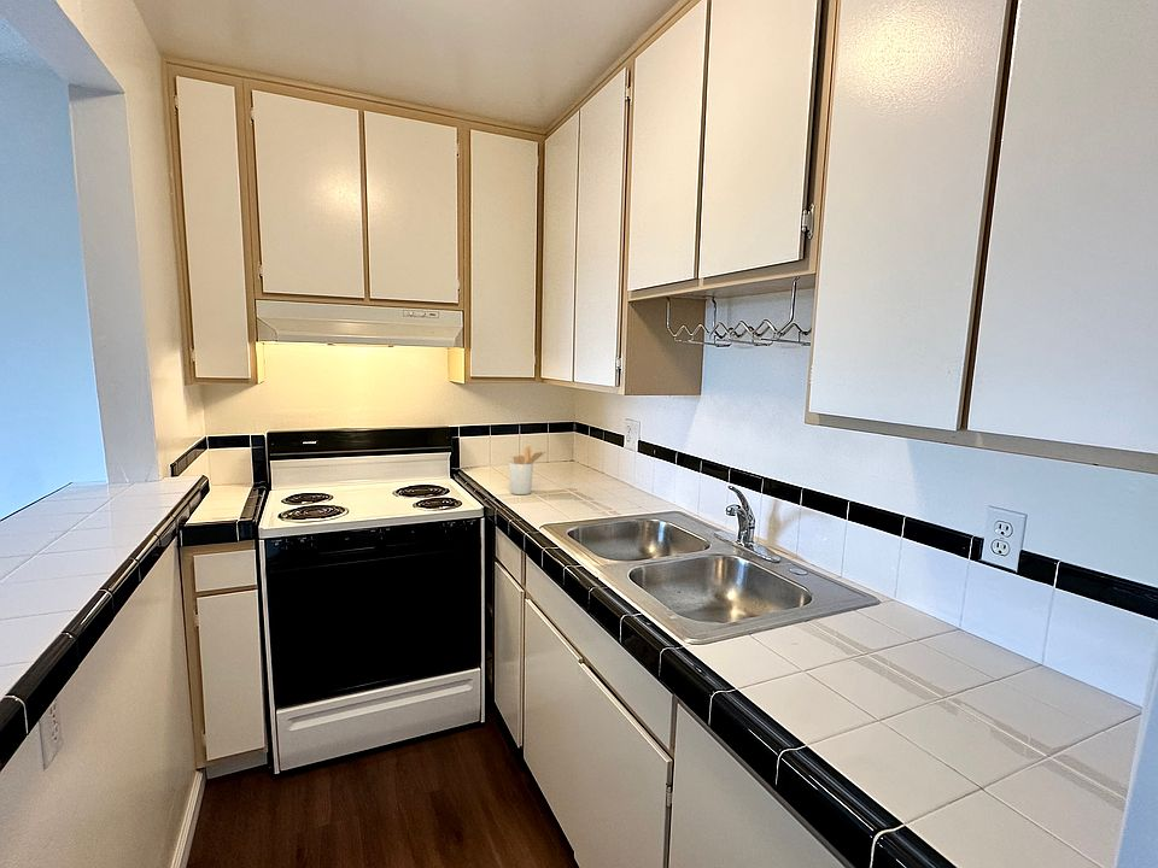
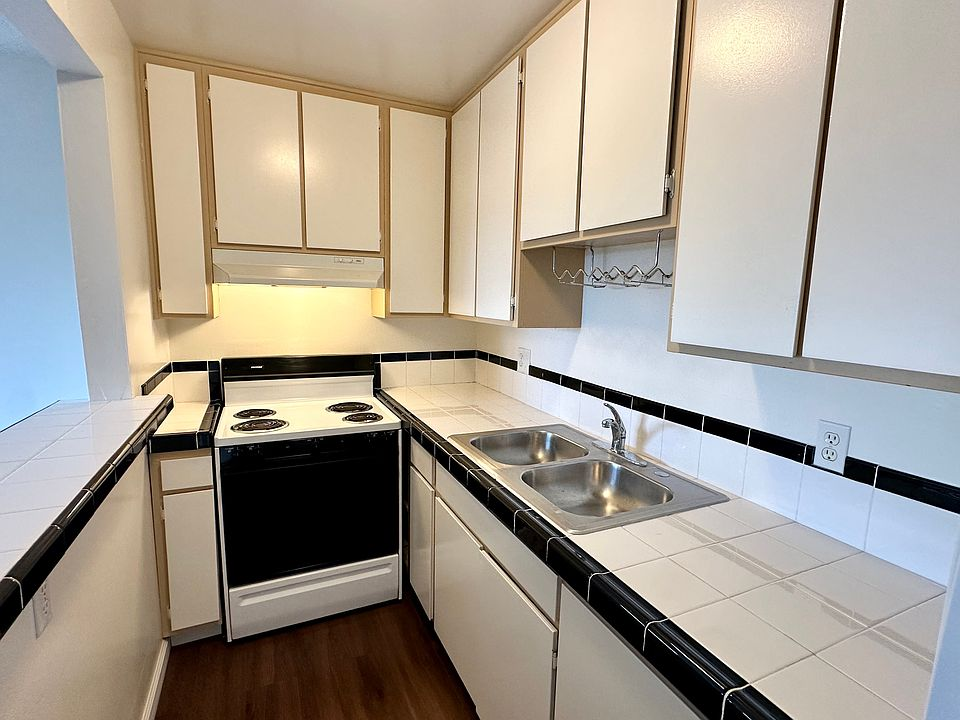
- utensil holder (526, 470)
